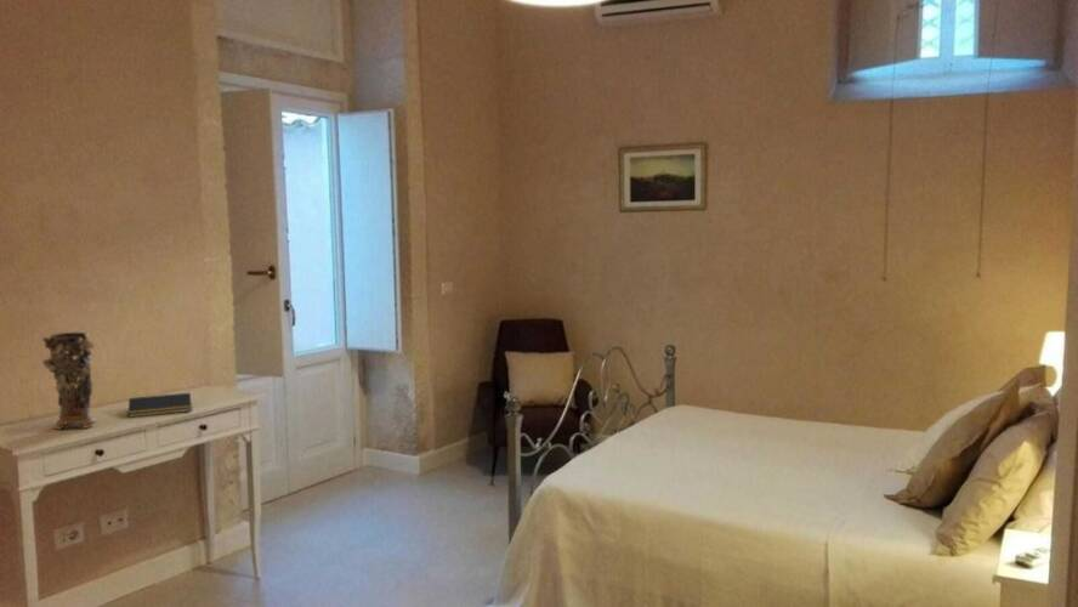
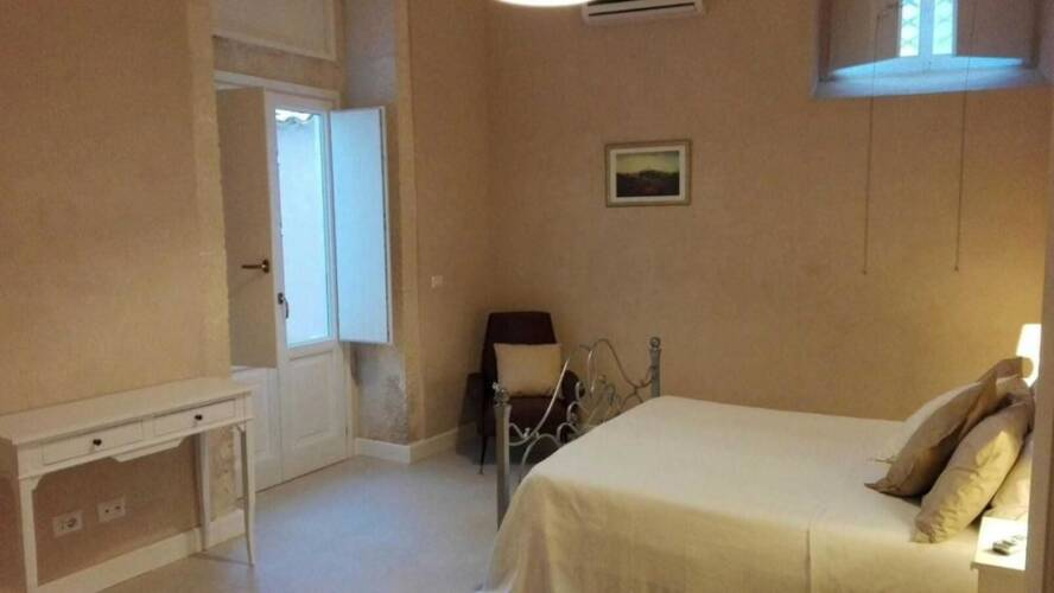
- decorative vase (69, 380)
- notepad (160, 404)
